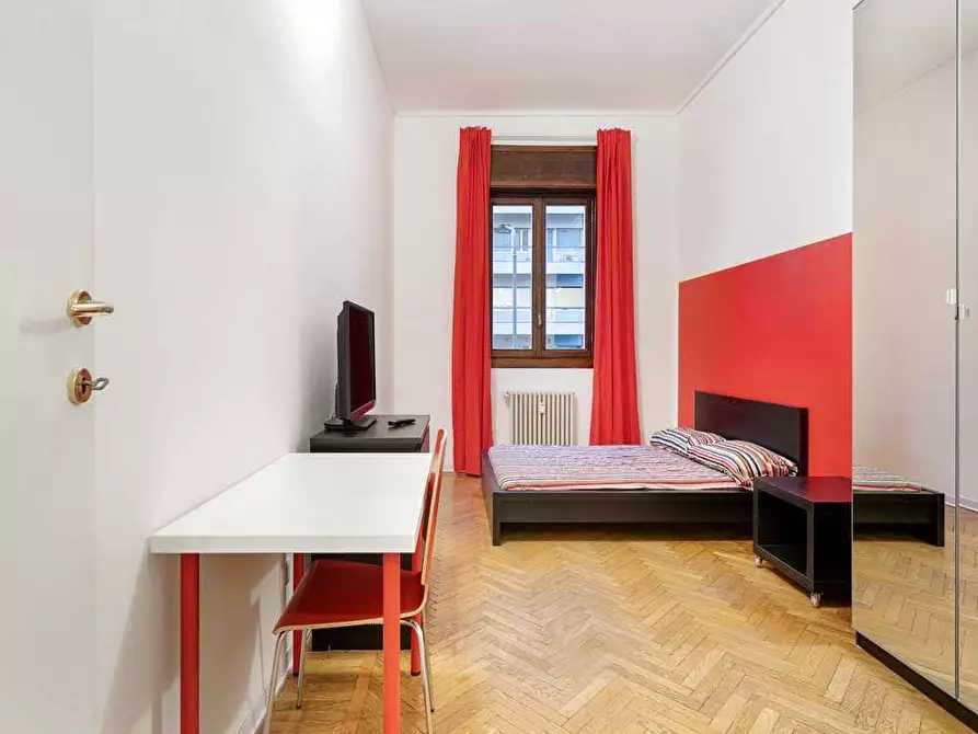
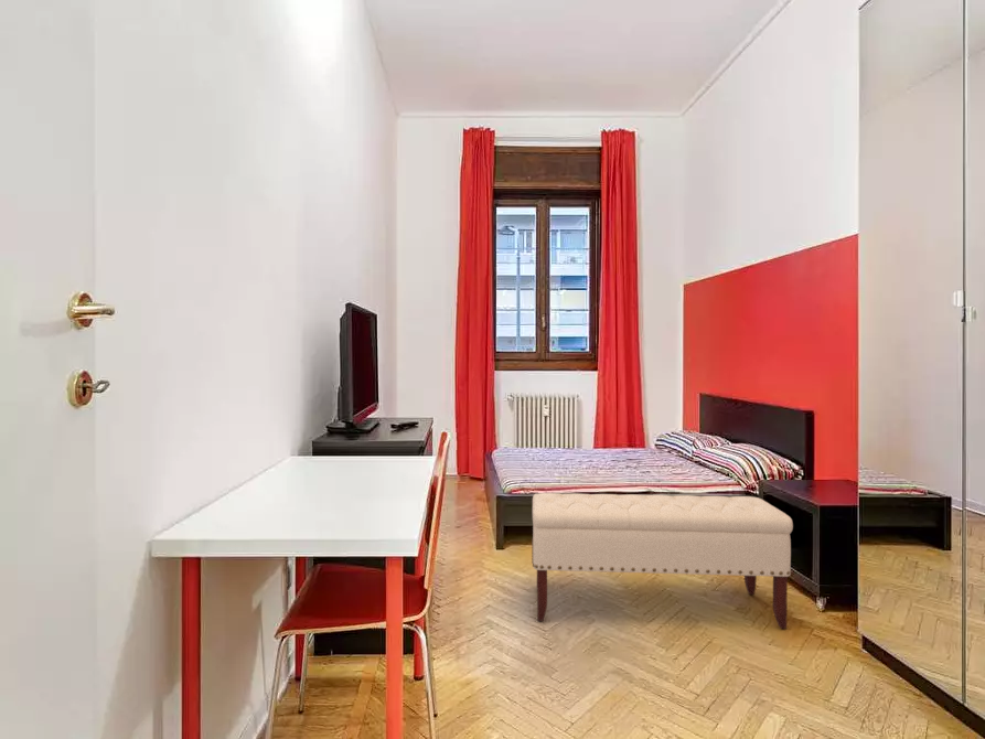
+ bench (651, 554)
